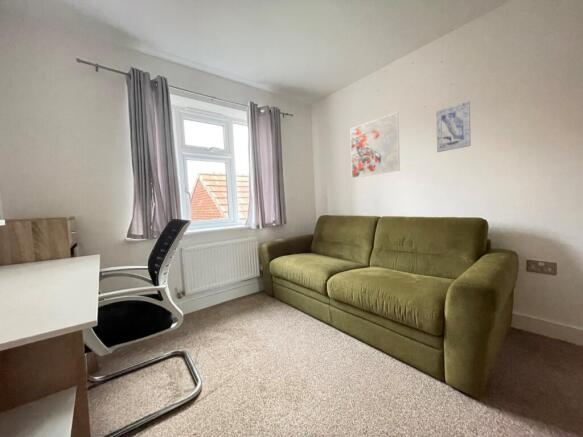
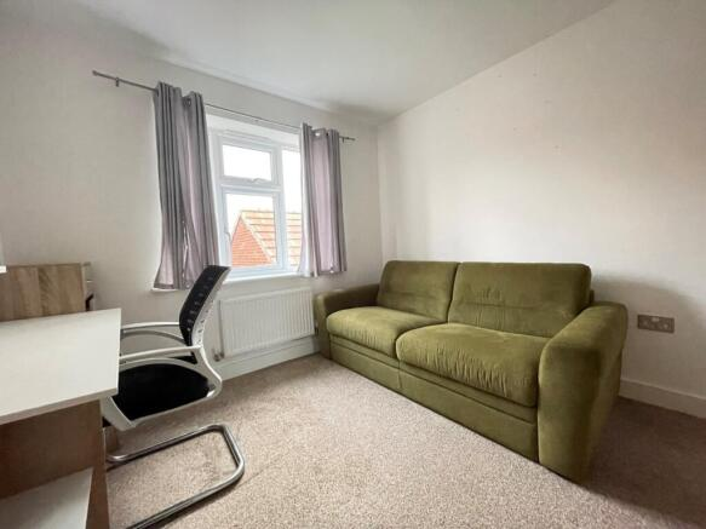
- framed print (373, 148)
- wall art (452, 127)
